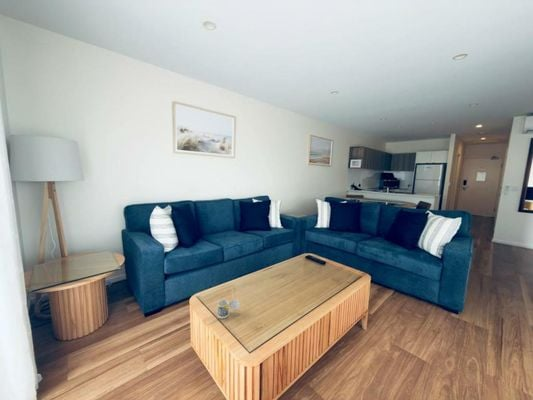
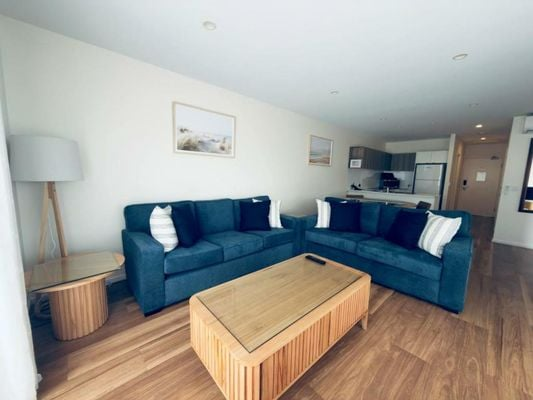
- cup (229, 307)
